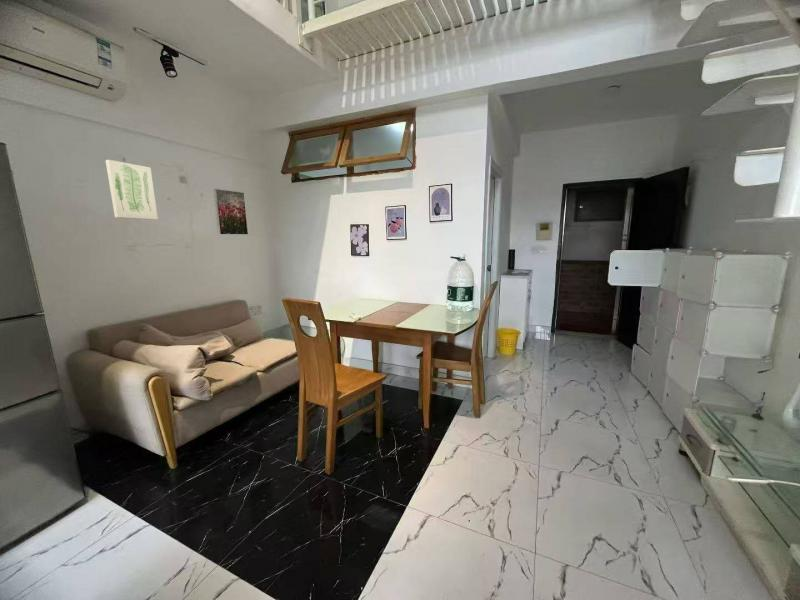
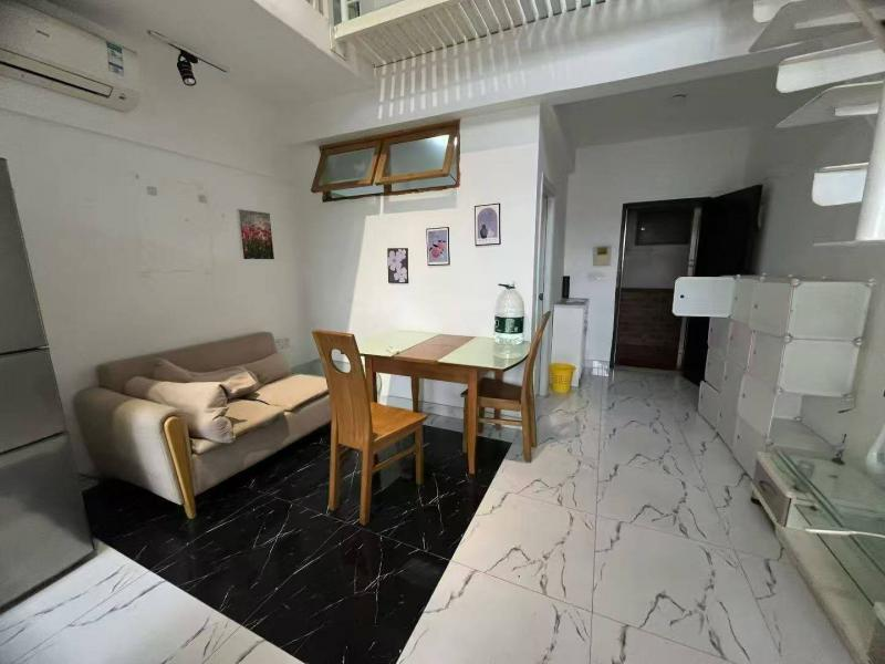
- wall art (133, 191)
